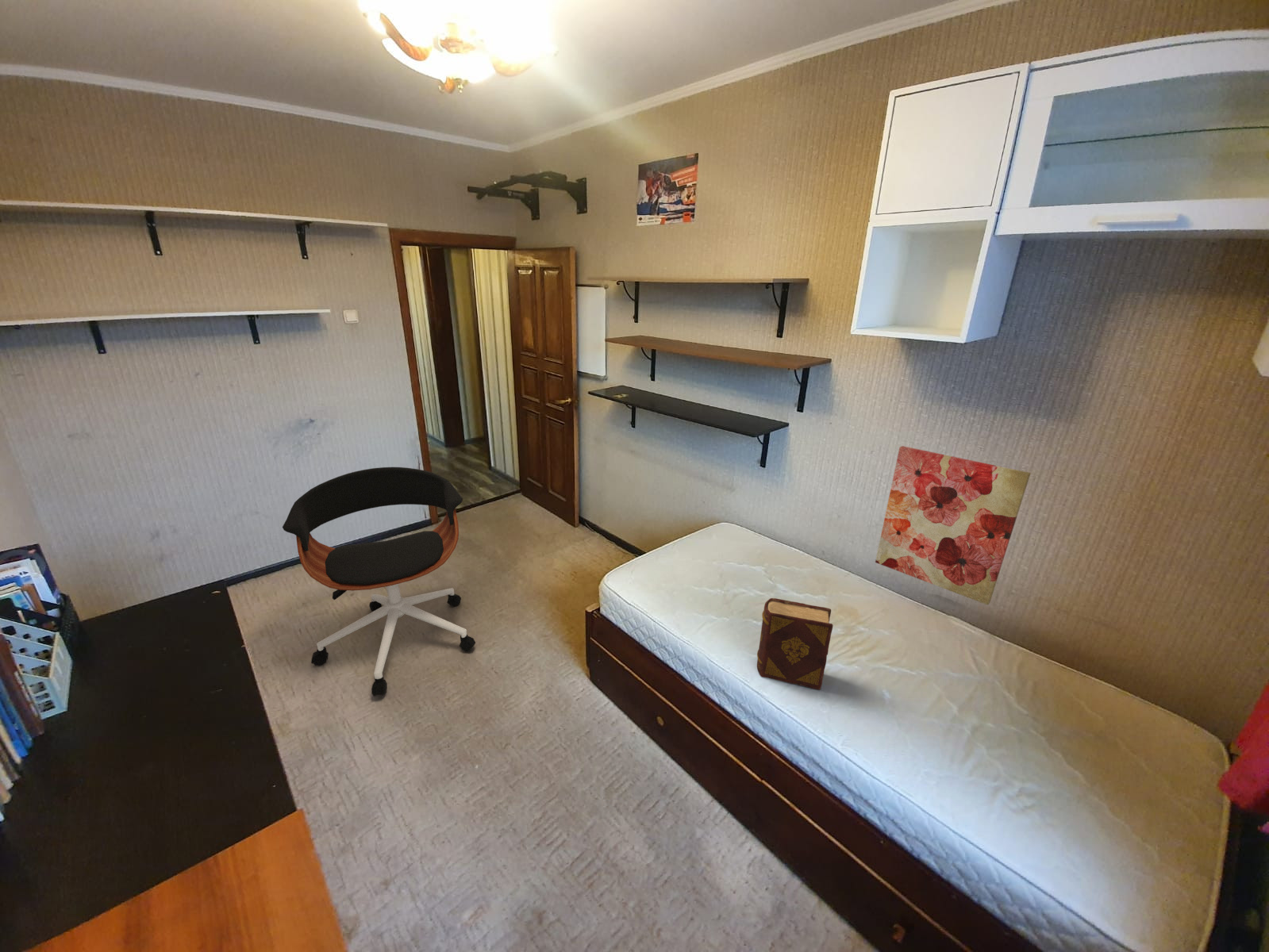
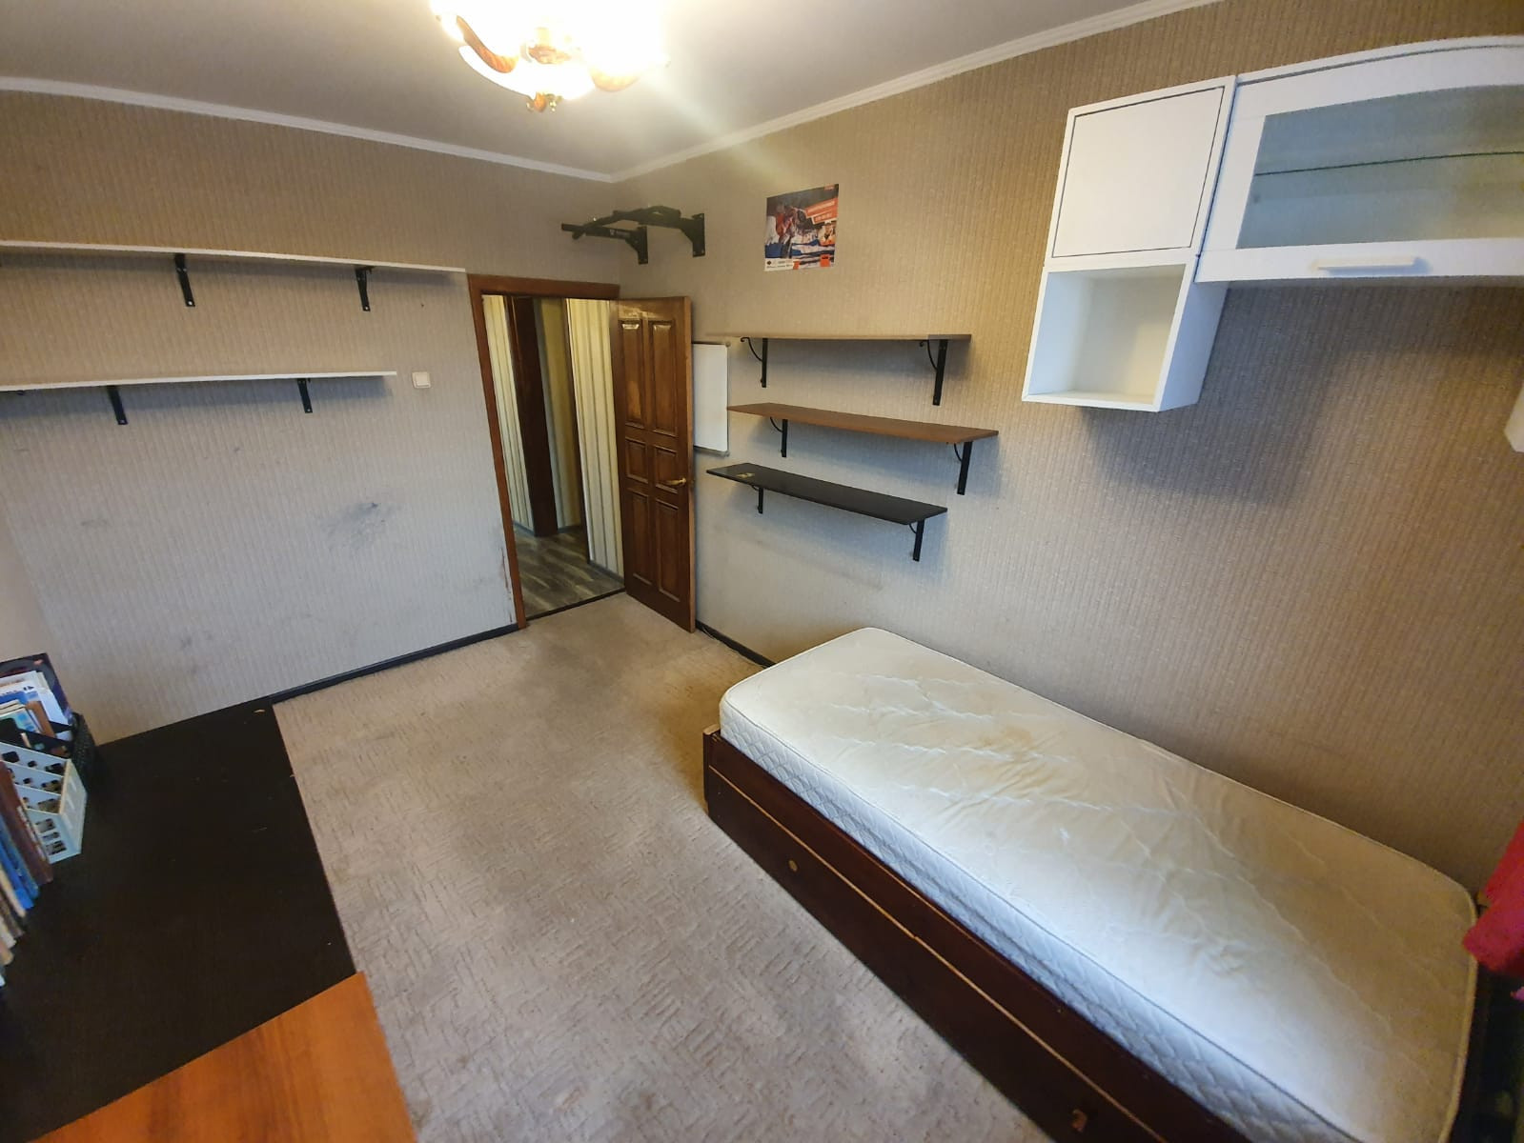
- wall art (944, 523)
- office chair (386, 568)
- diary (792, 643)
